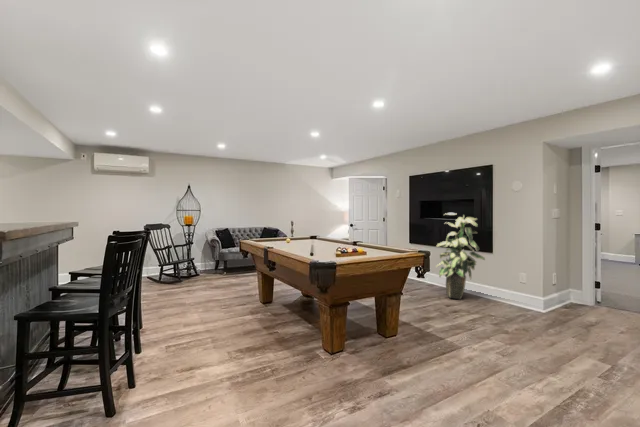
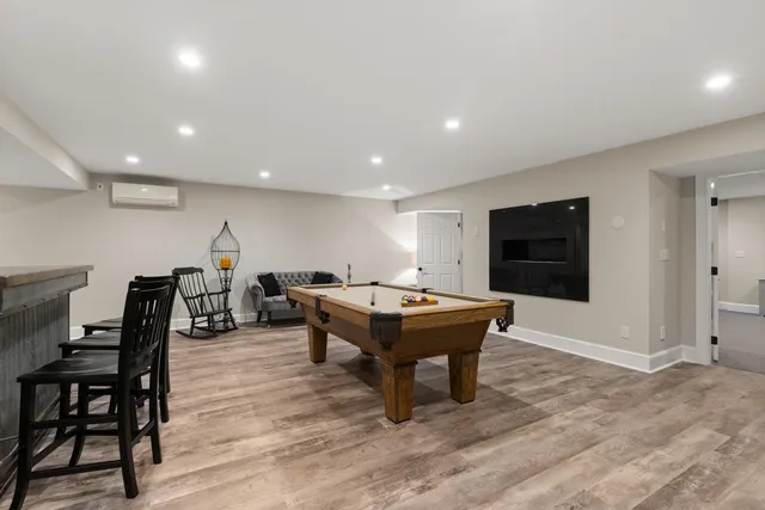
- indoor plant (456, 255)
